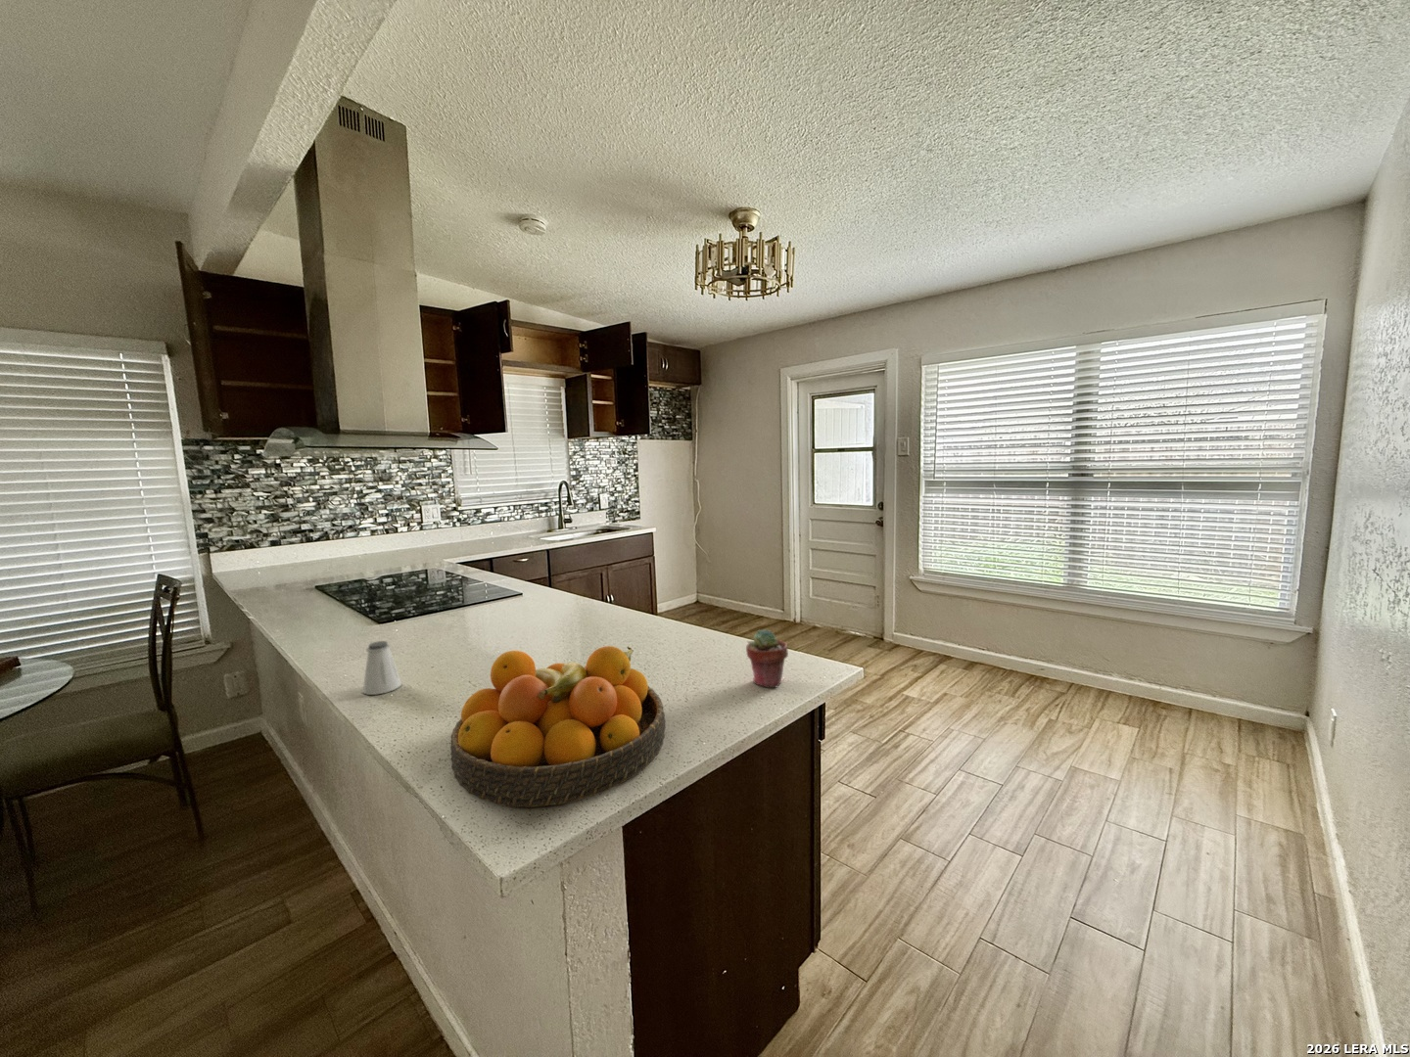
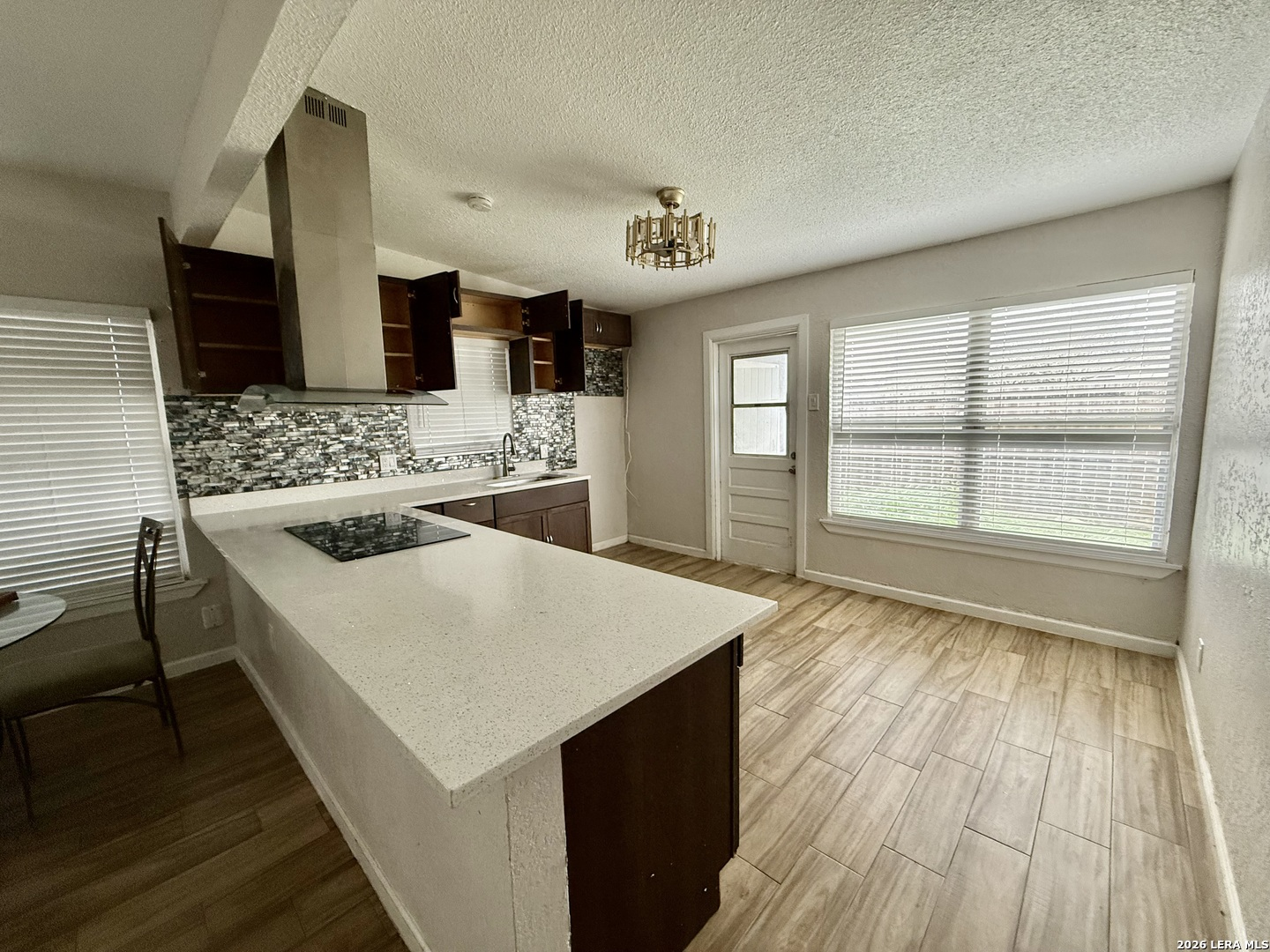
- potted succulent (767, 656)
- saltshaker (380, 665)
- fruit bowl (561, 699)
